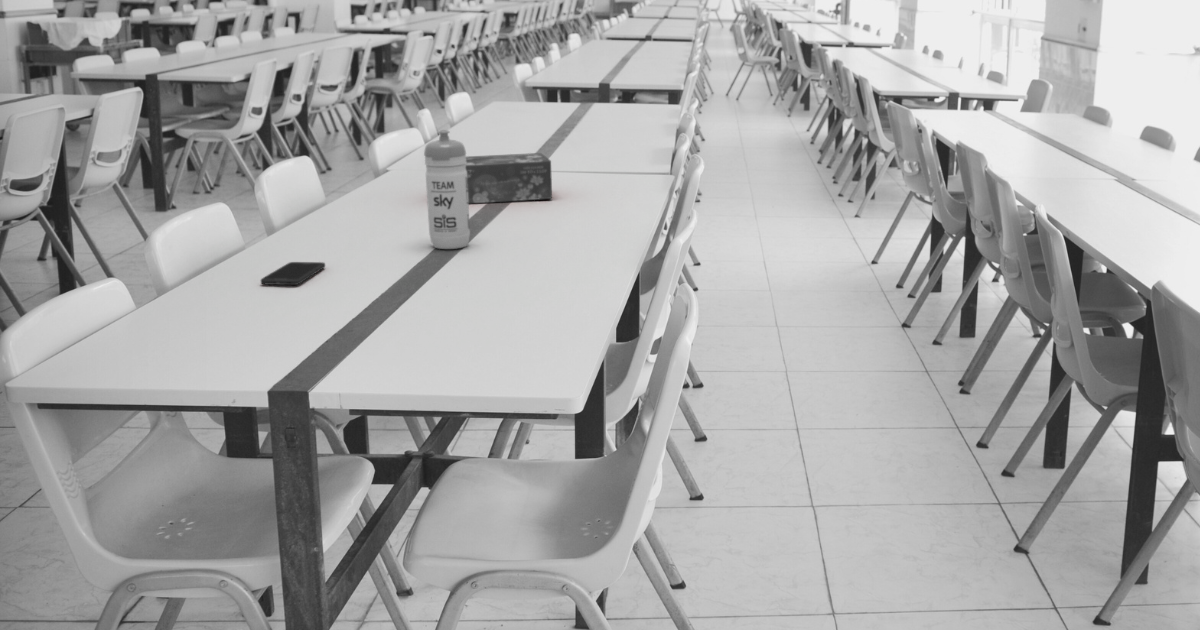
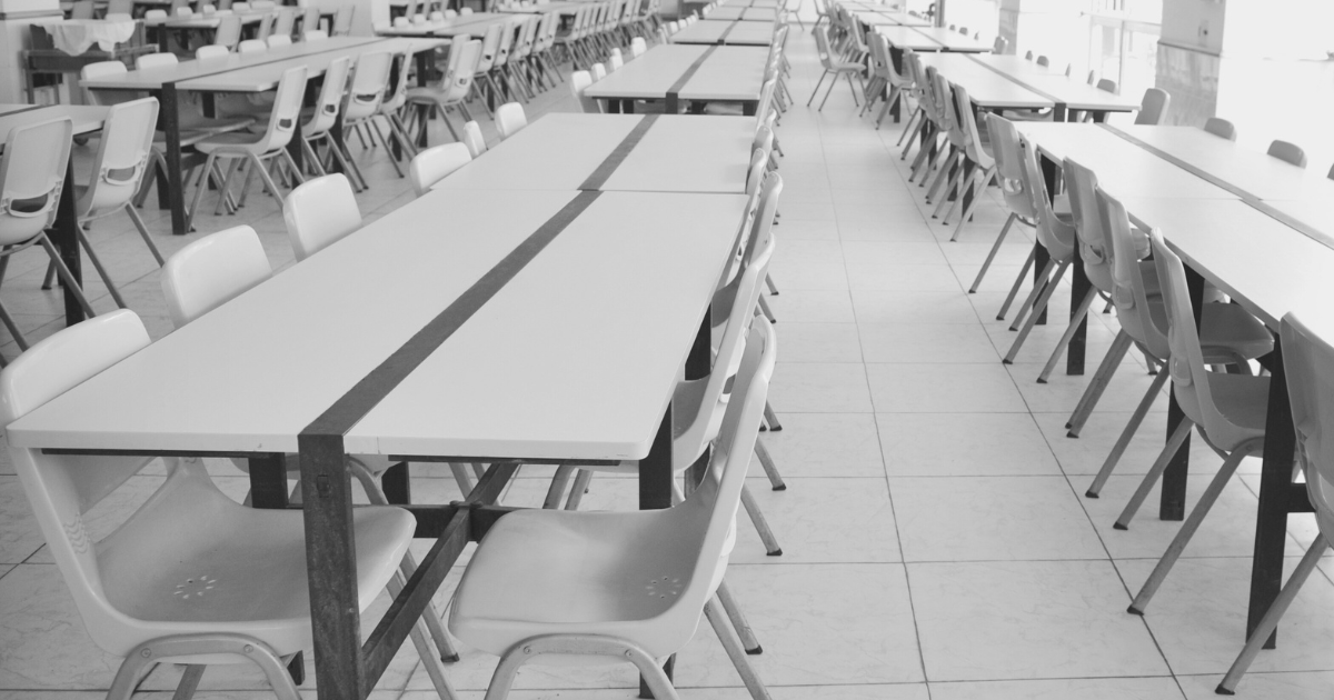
- water bottle (447, 188)
- cell phone (293, 273)
- tissue box (492, 178)
